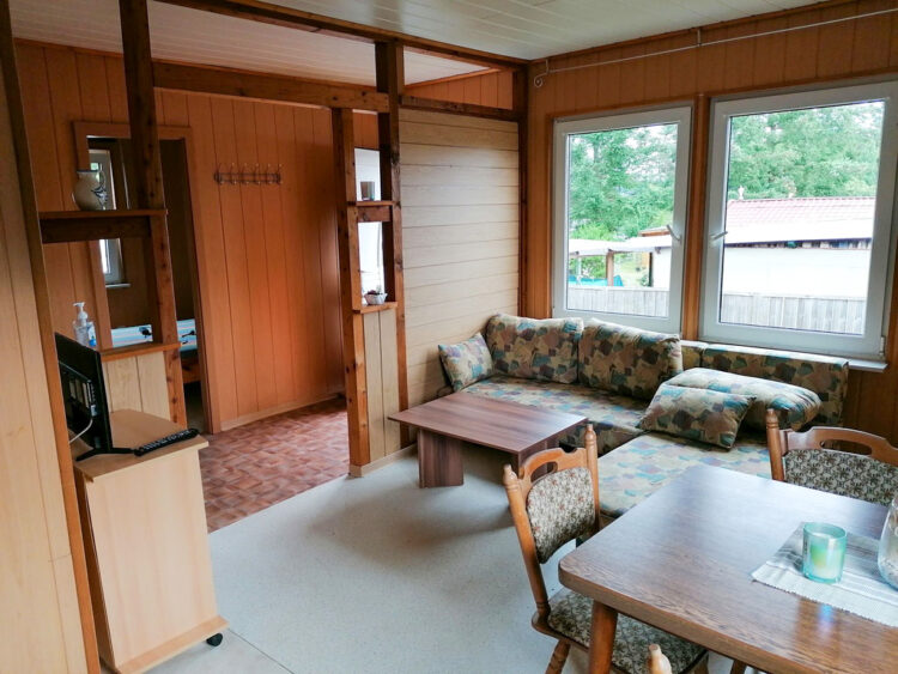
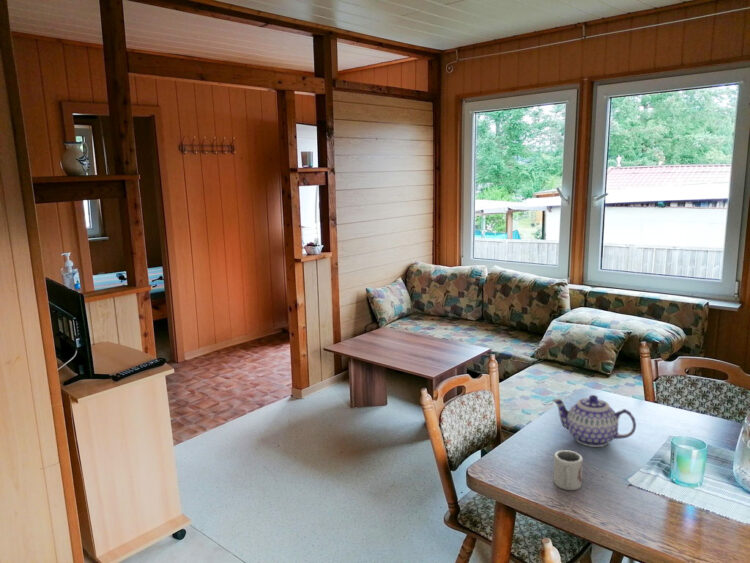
+ teapot (592, 417)
+ cup (567, 472)
